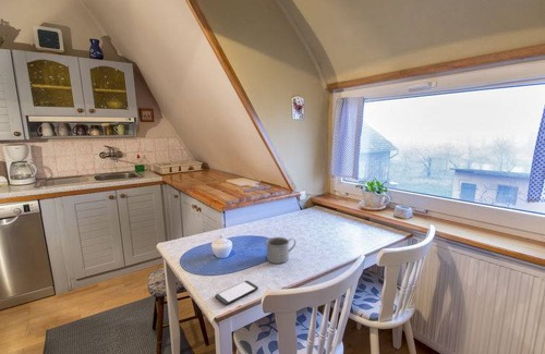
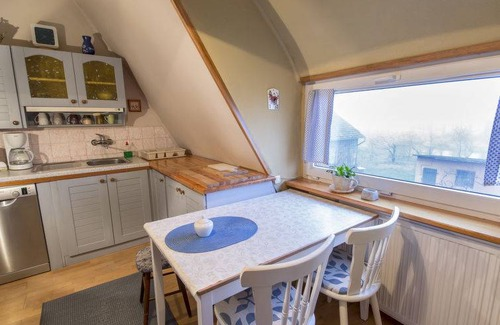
- mug (279, 248)
- smartphone (237, 292)
